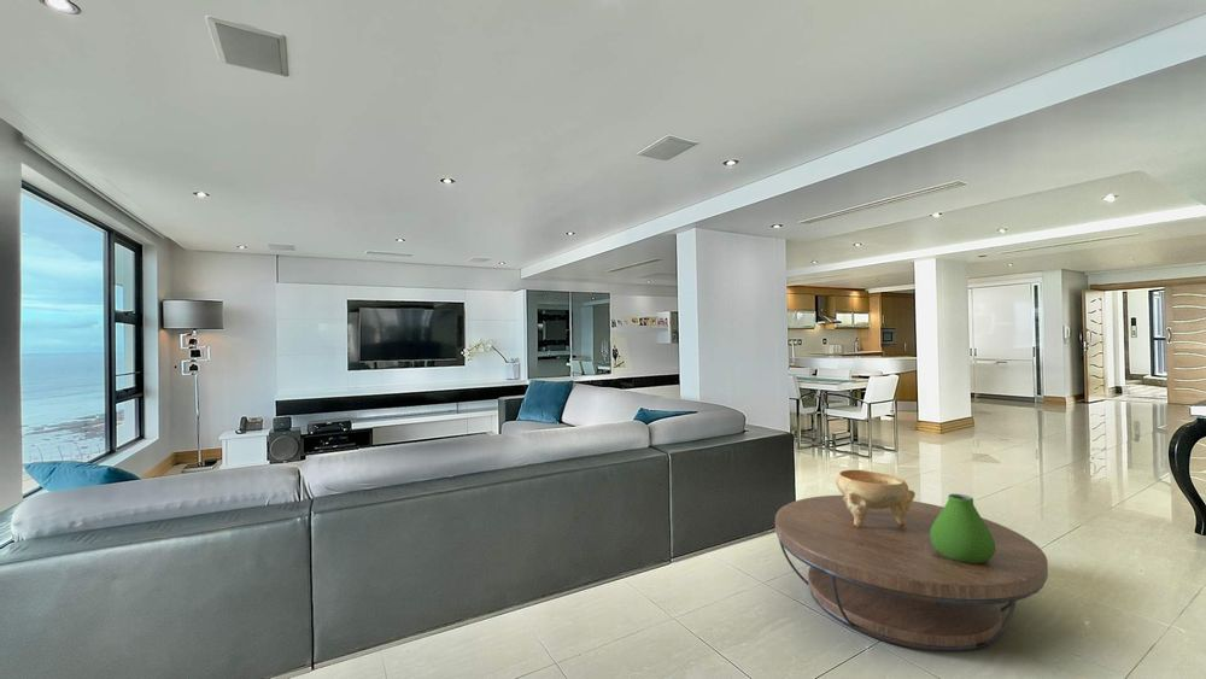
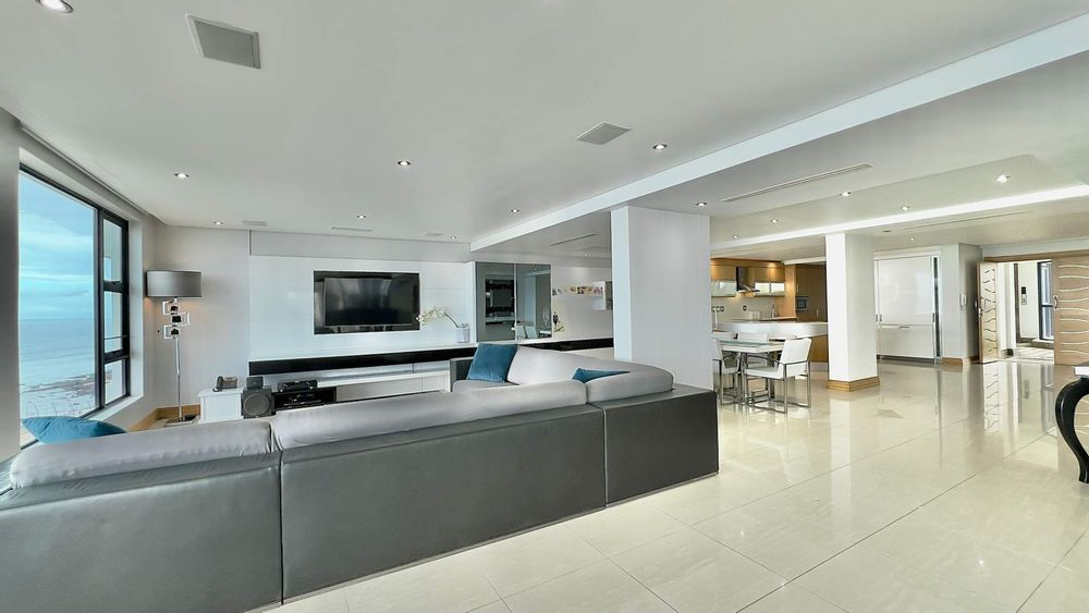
- vase (961, 525)
- decorative bowl (873, 498)
- coffee table (895, 564)
